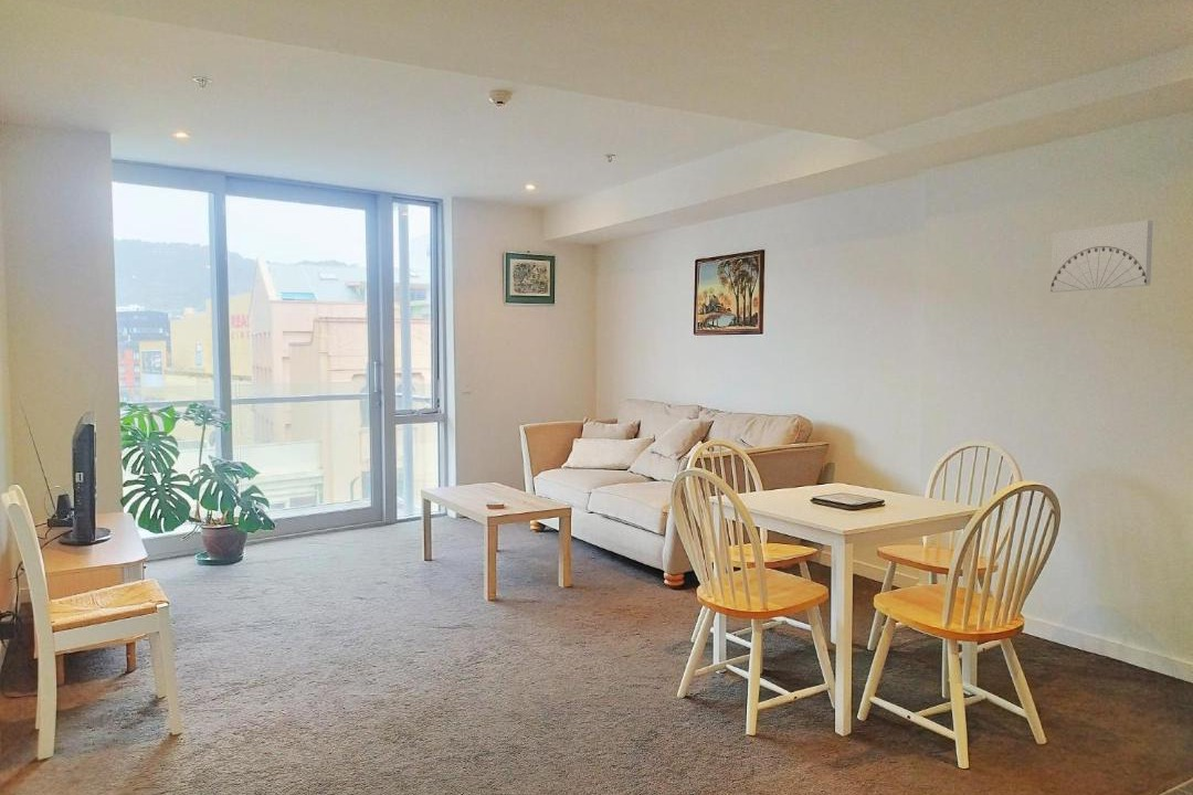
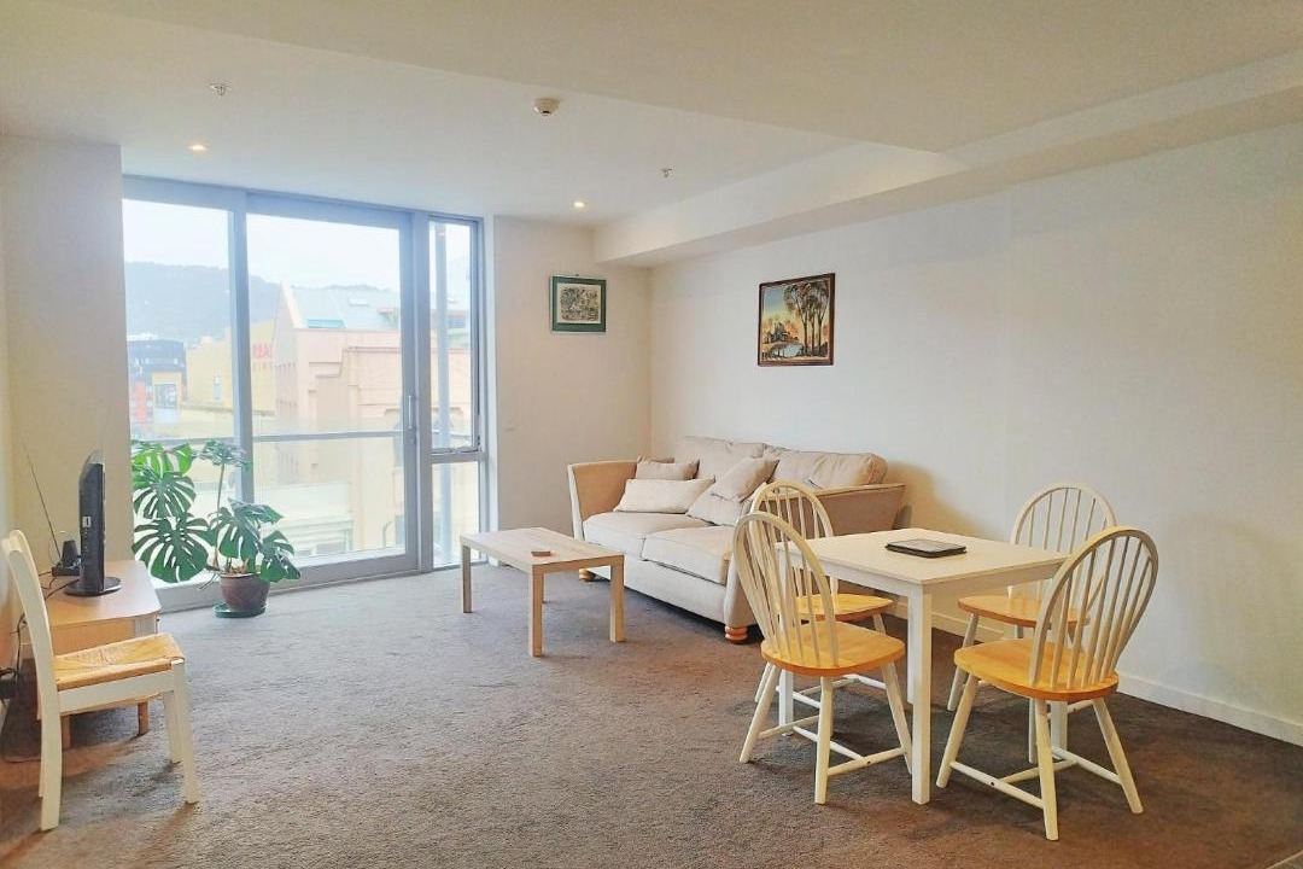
- wall art (1099, 257)
